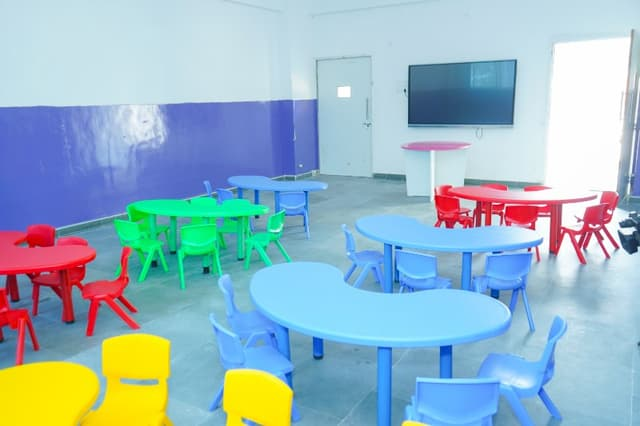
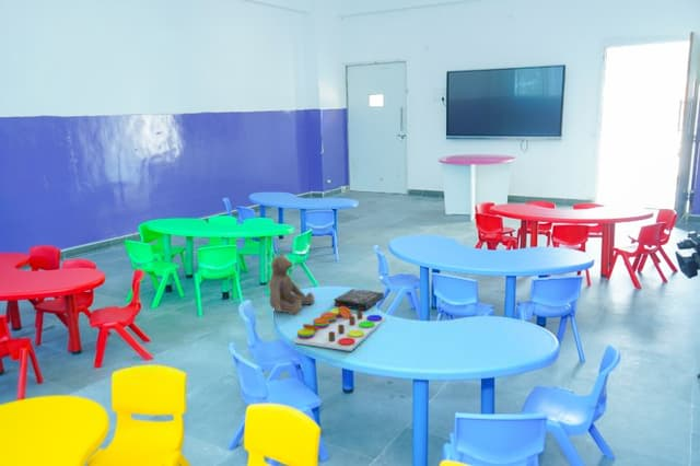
+ book (359, 299)
+ teddy bear (289, 281)
+ board game (341, 324)
